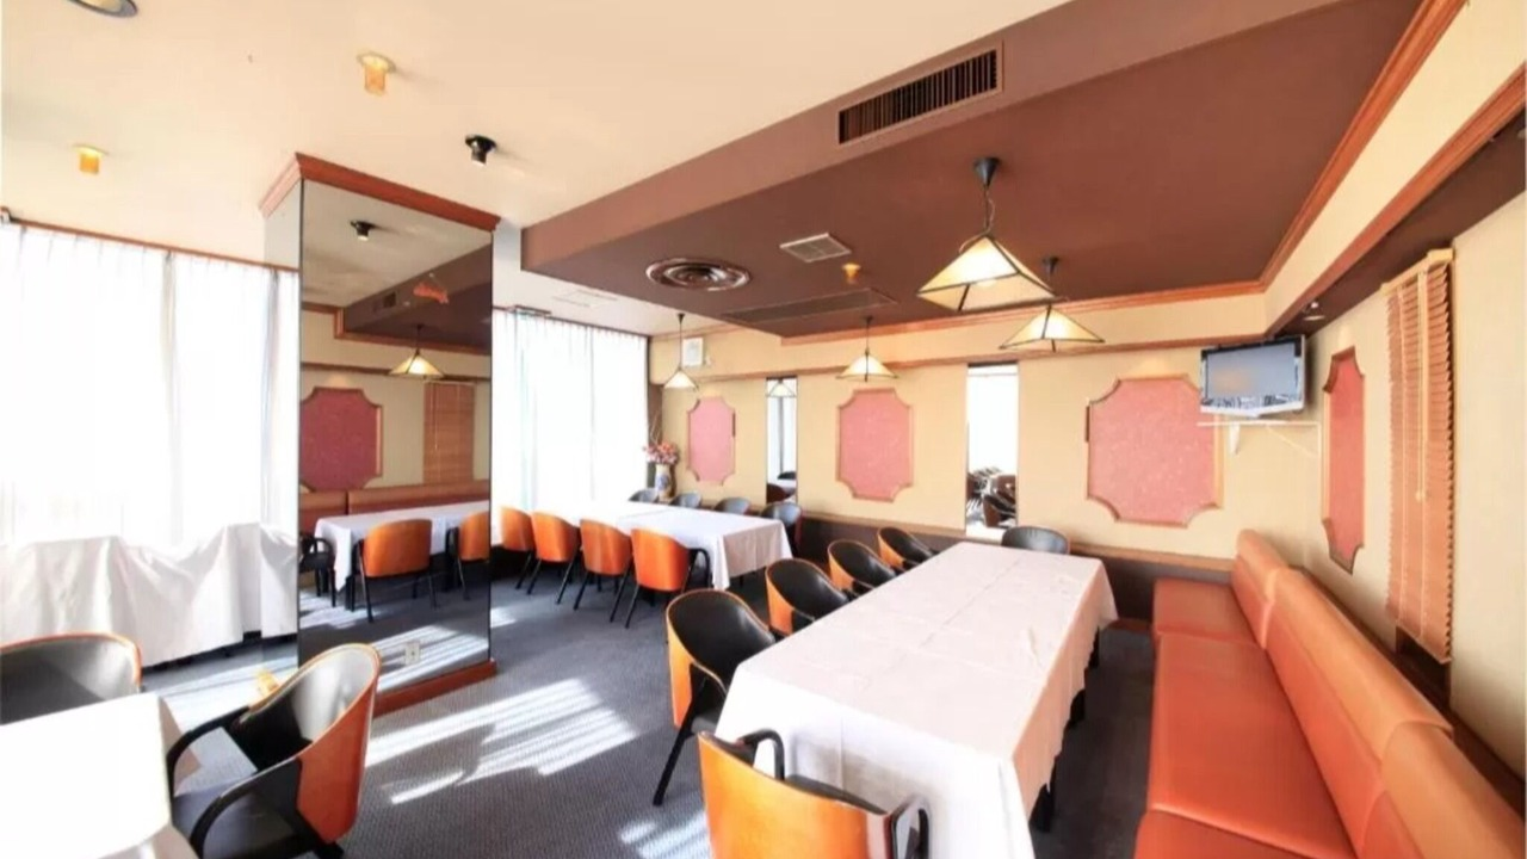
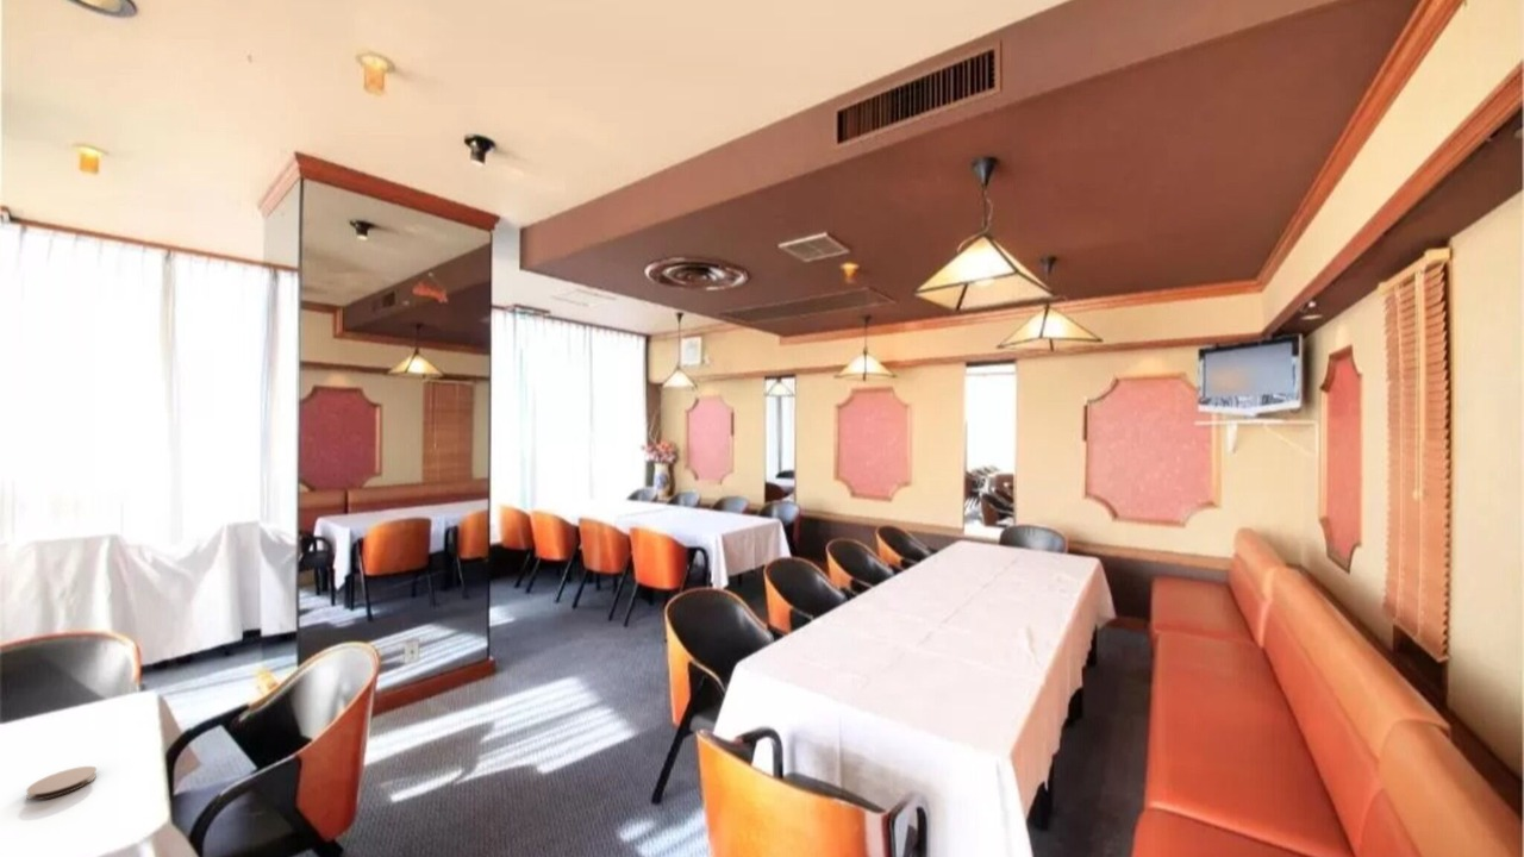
+ coaster (62, 782)
